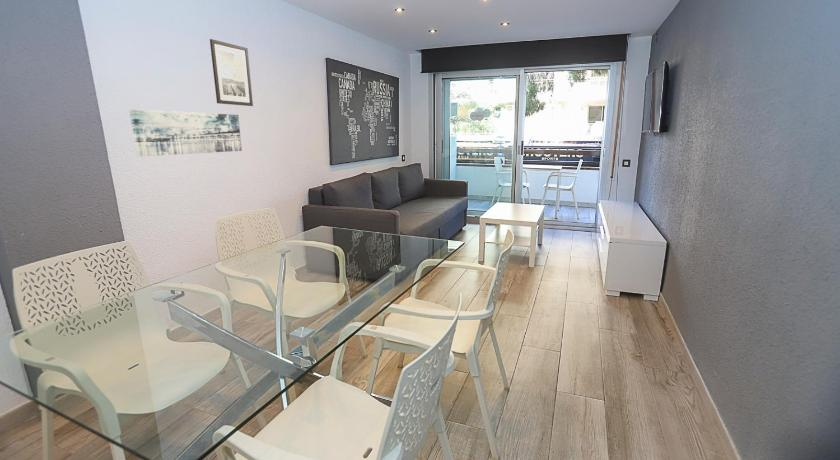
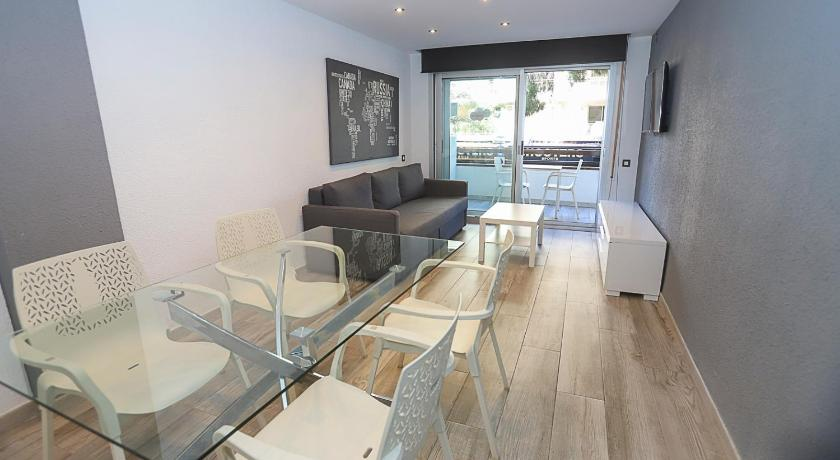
- wall art (193, 133)
- wall art (232, 74)
